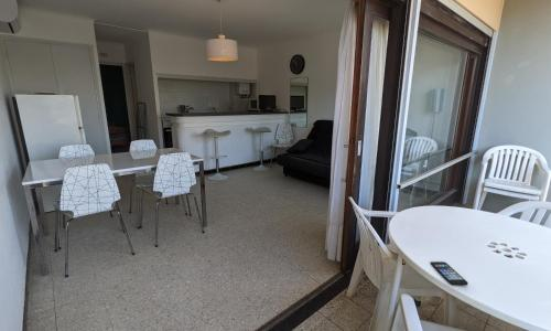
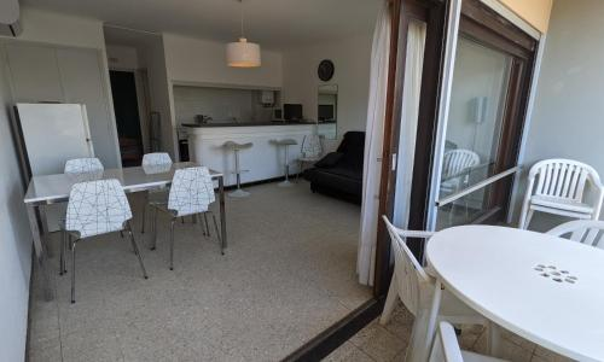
- smartphone (447, 273)
